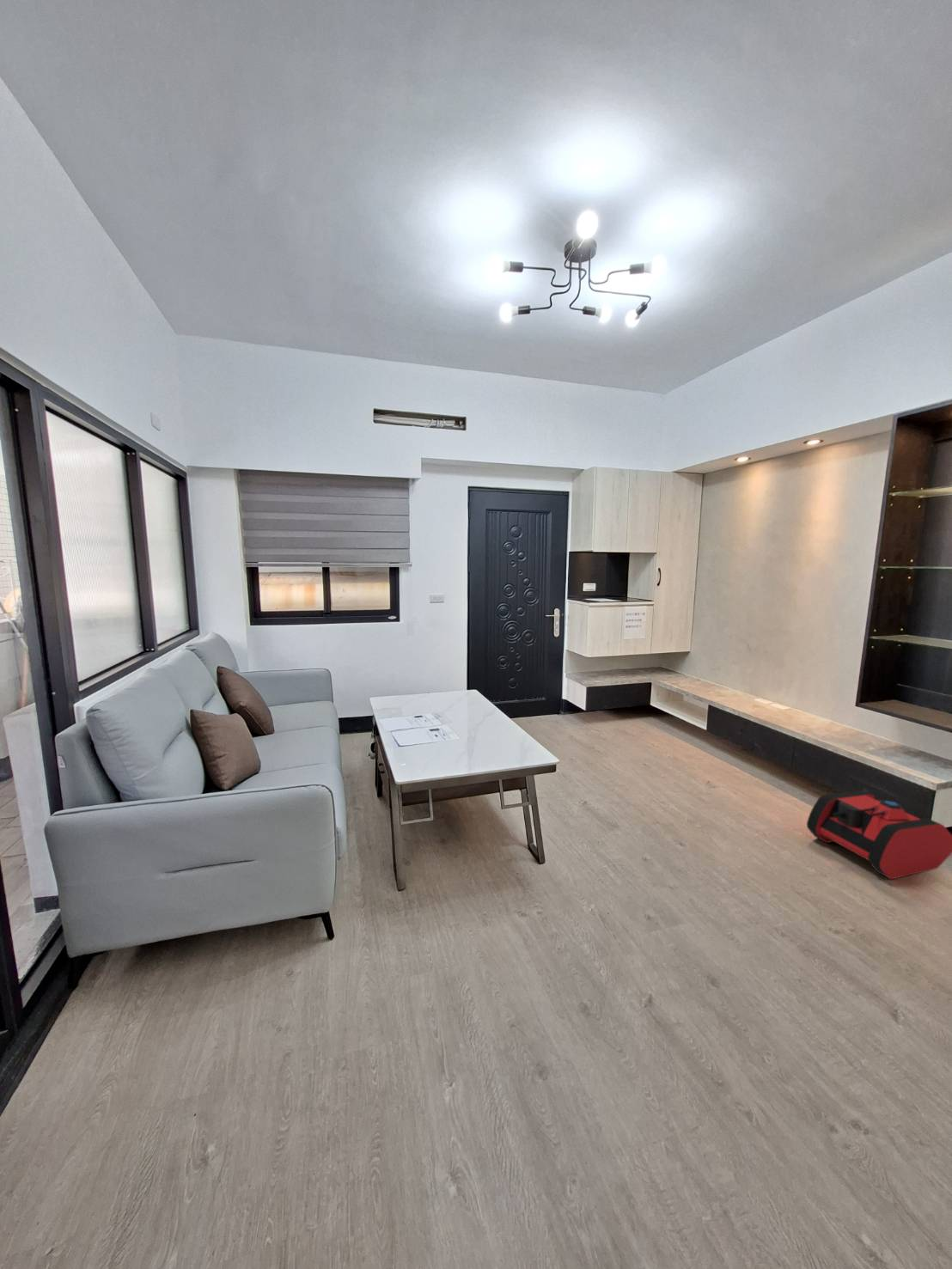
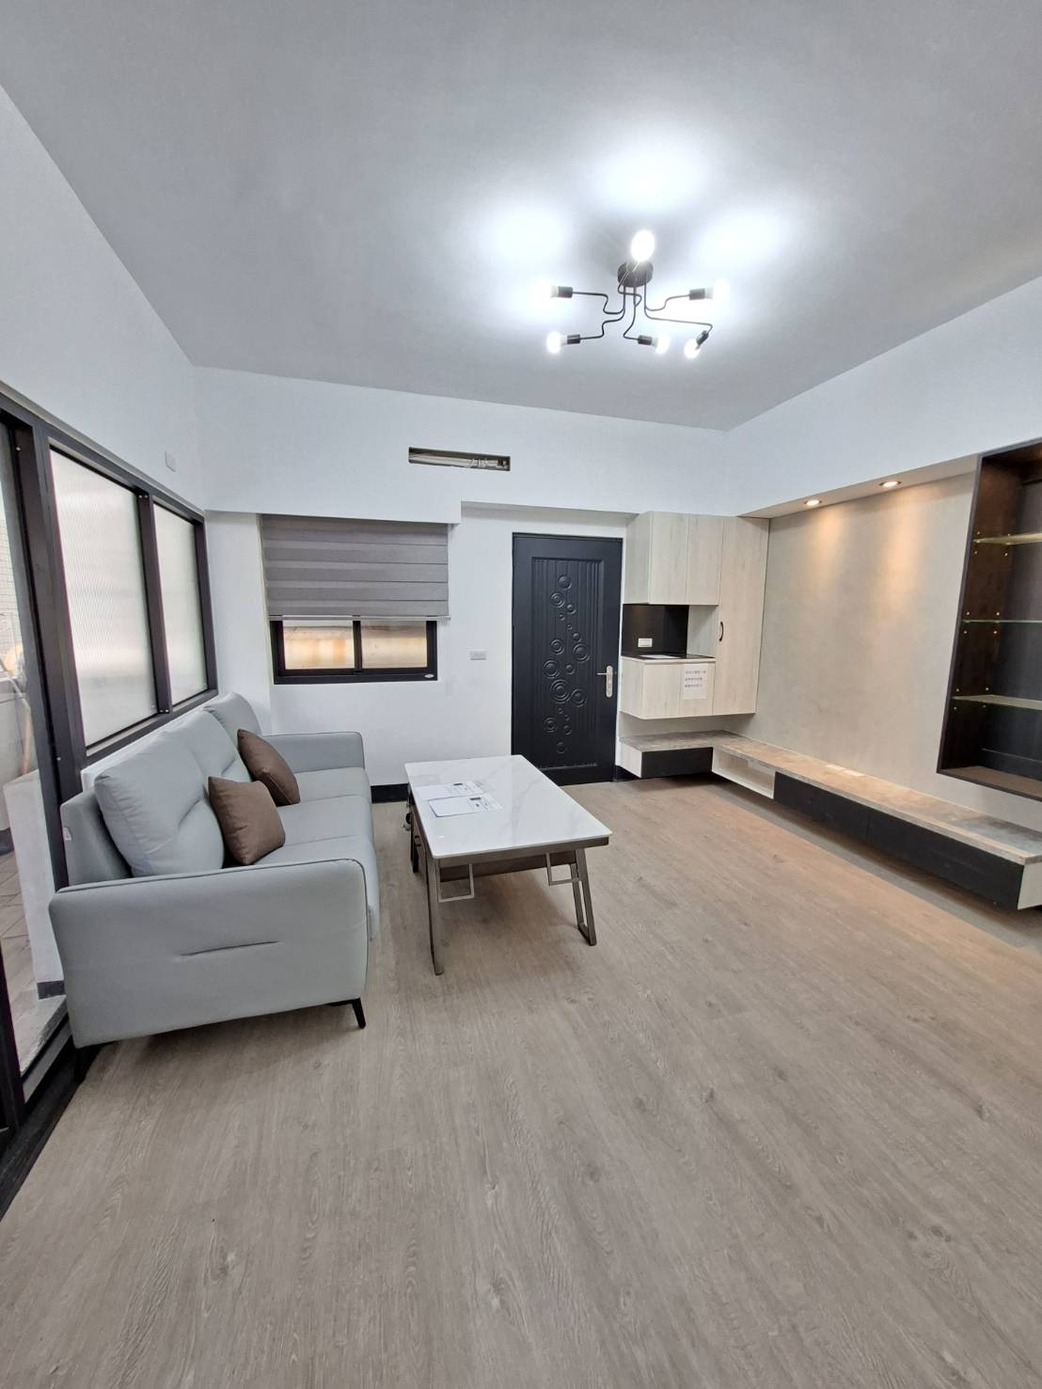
- backpack (878, 825)
